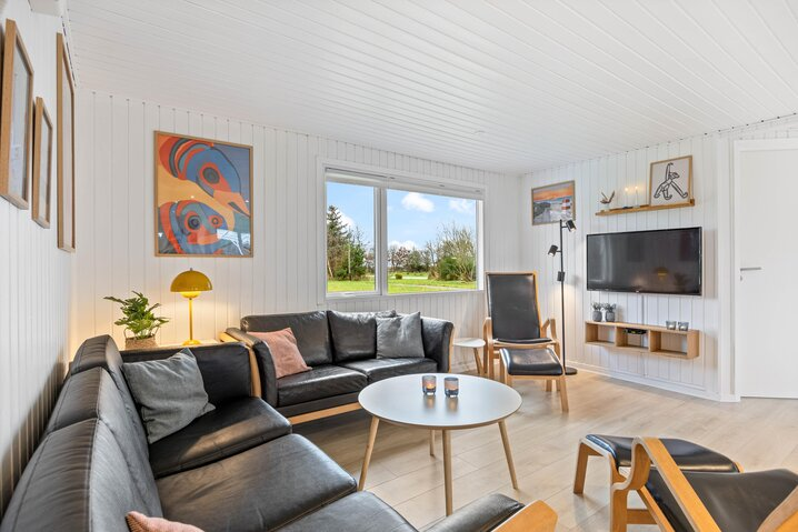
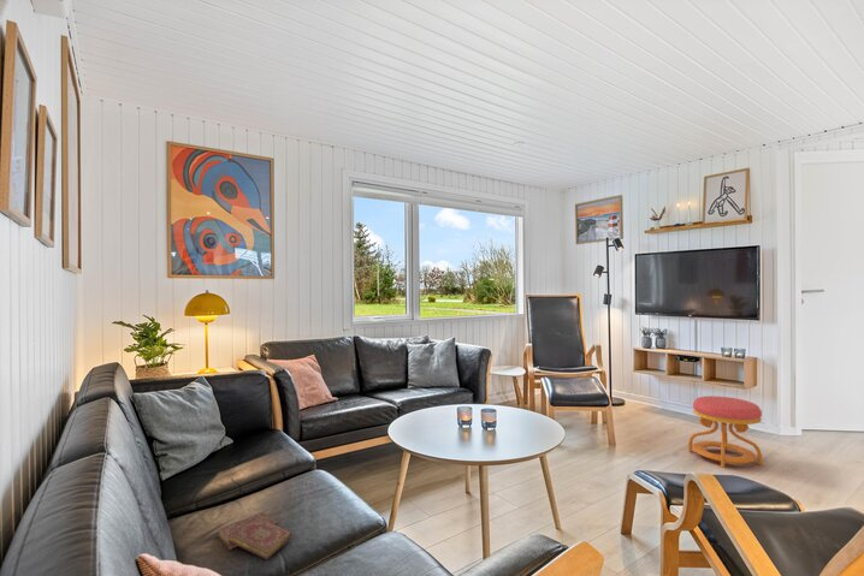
+ stool (723, 428)
+ book (256, 533)
